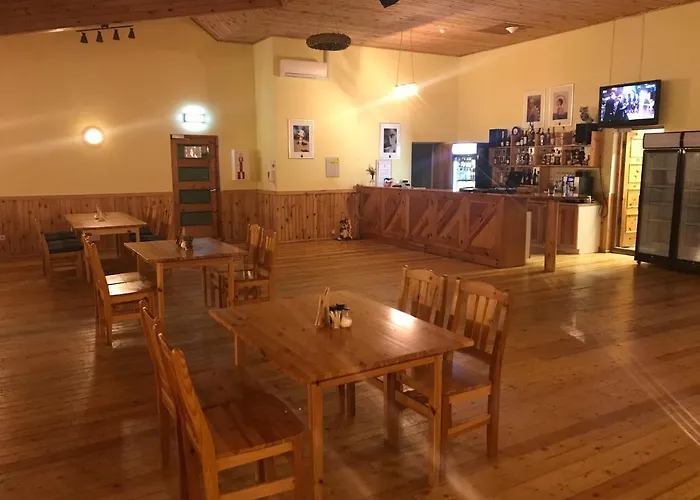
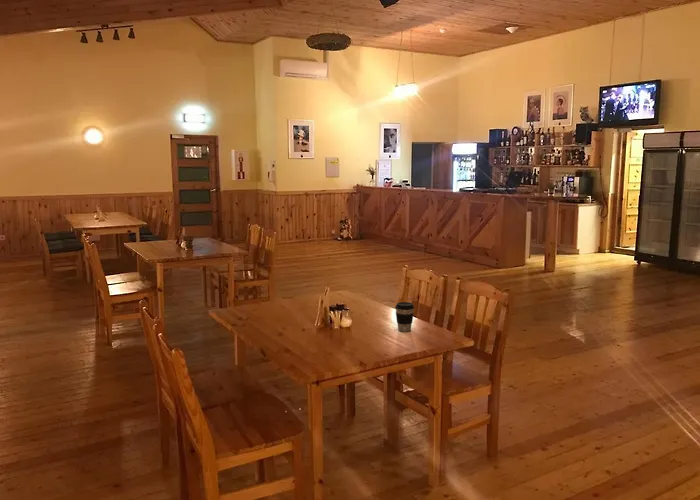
+ coffee cup (404, 316)
